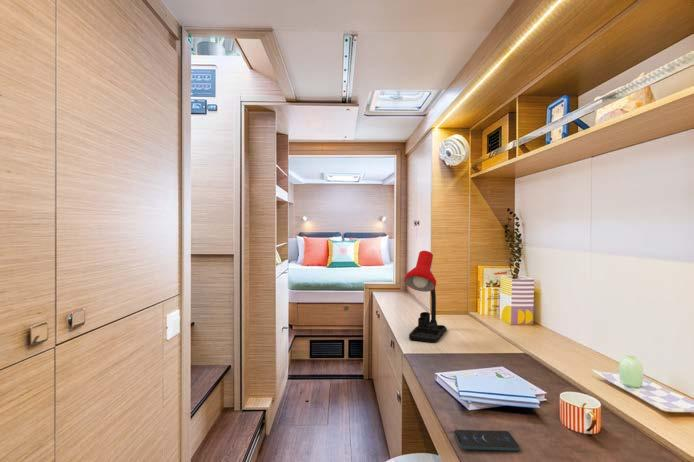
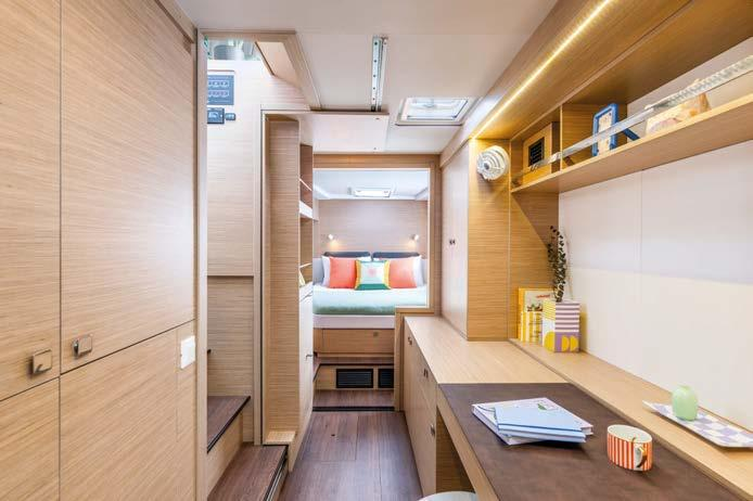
- smartphone (485, 440)
- desk lamp (426, 291)
